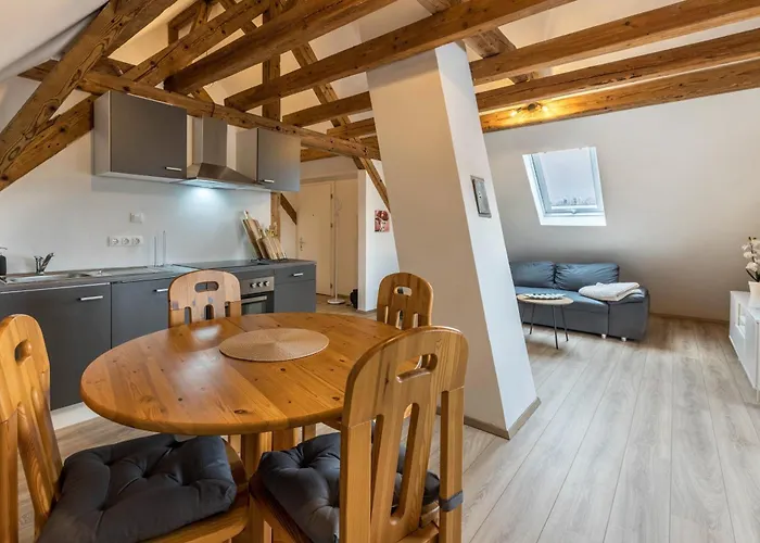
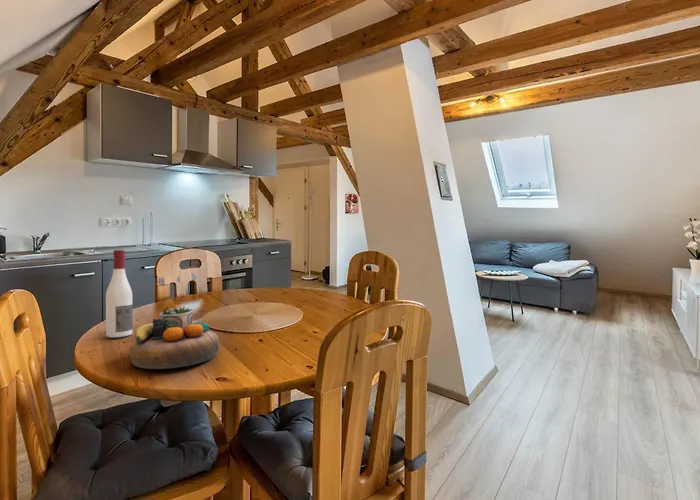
+ alcohol (119, 292)
+ decorative bowl (176, 331)
